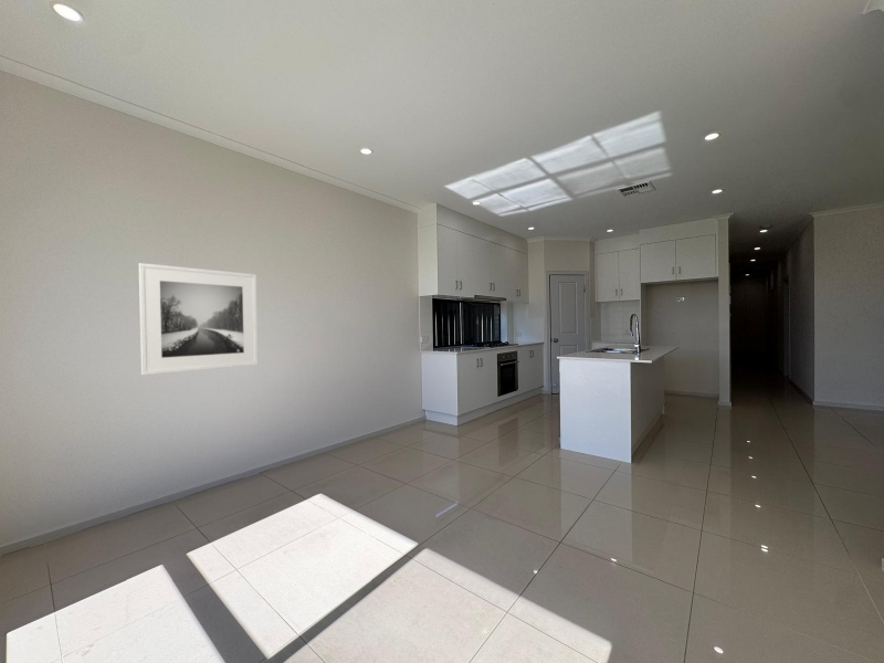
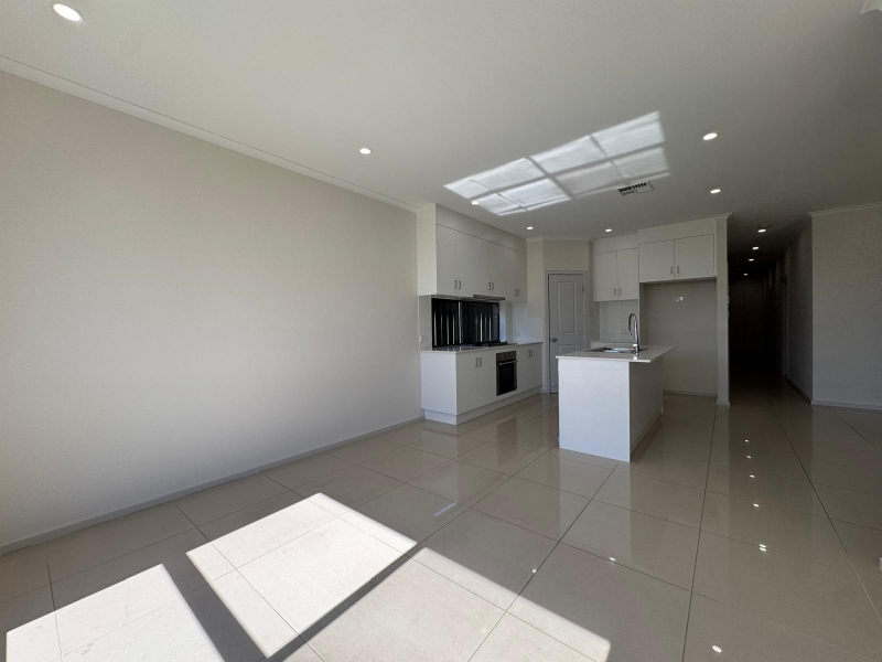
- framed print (204, 319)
